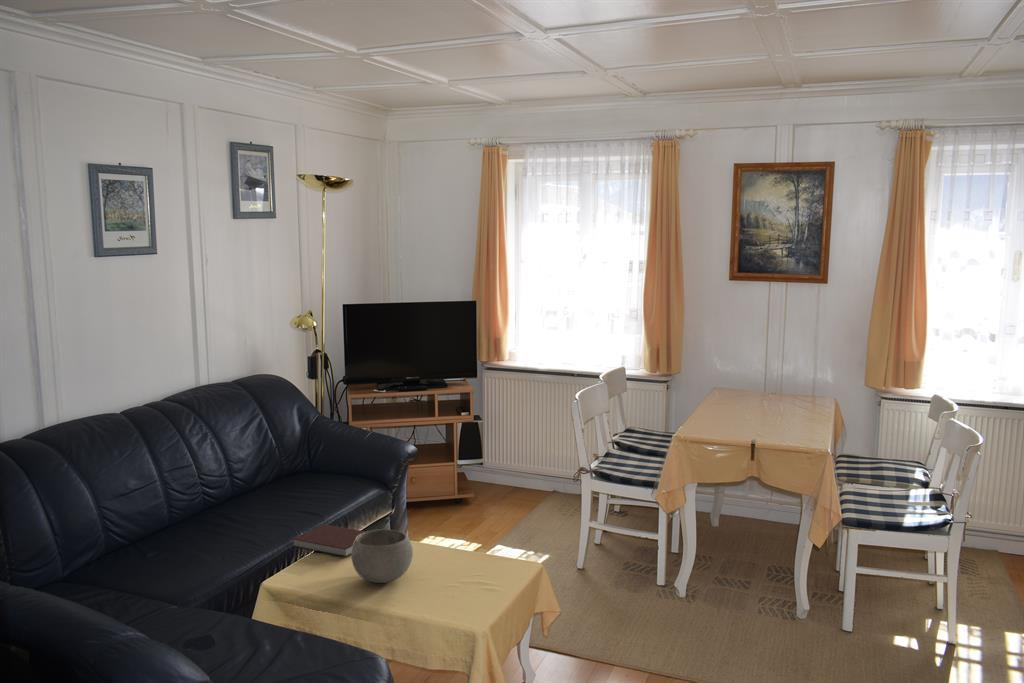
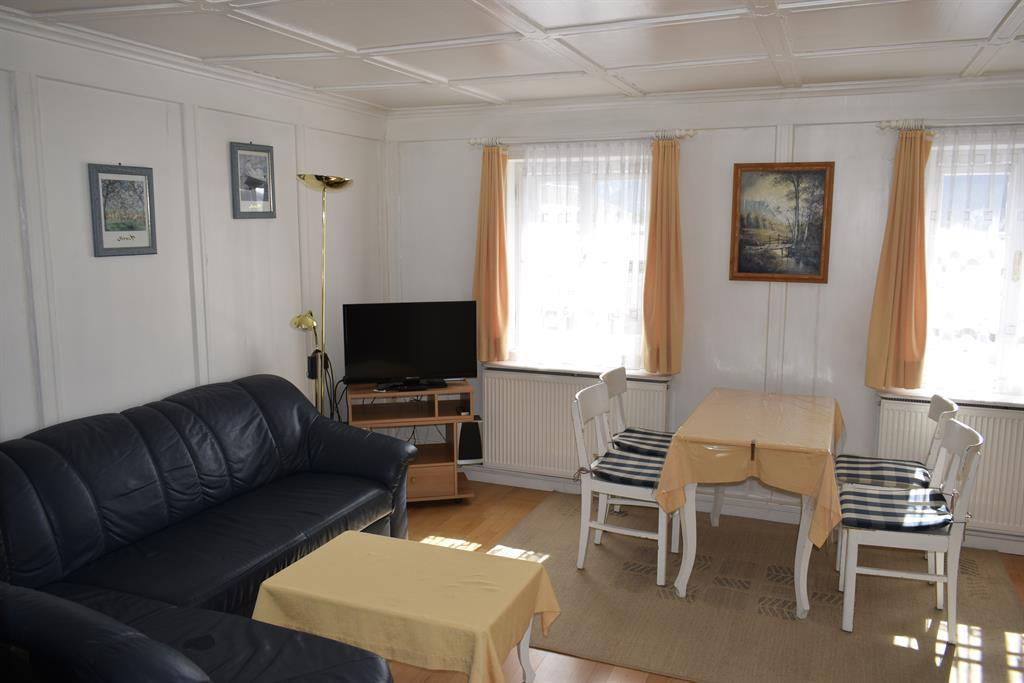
- bowl (382, 558)
- notebook (334, 539)
